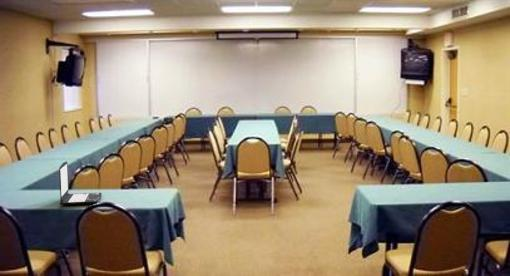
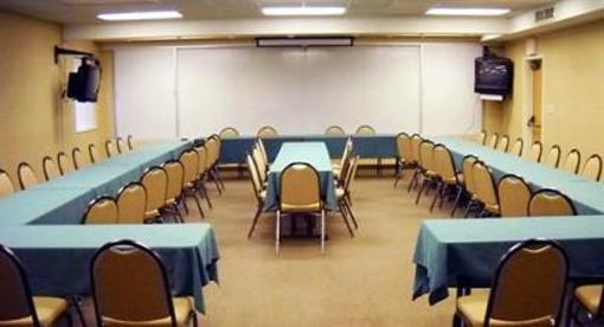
- laptop (81, 193)
